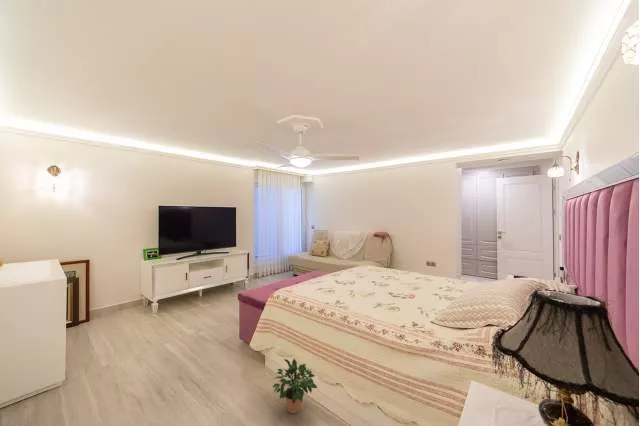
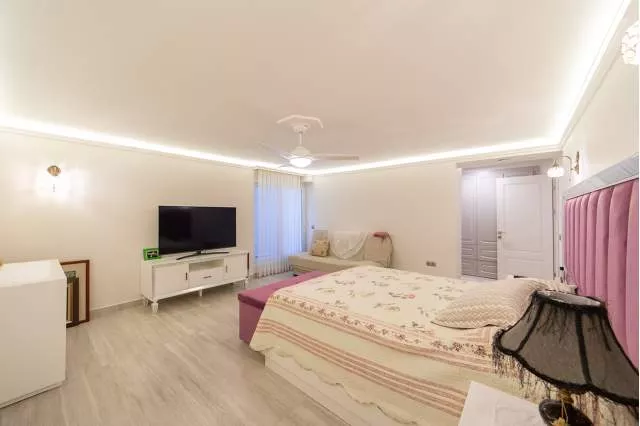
- potted plant (296, 386)
